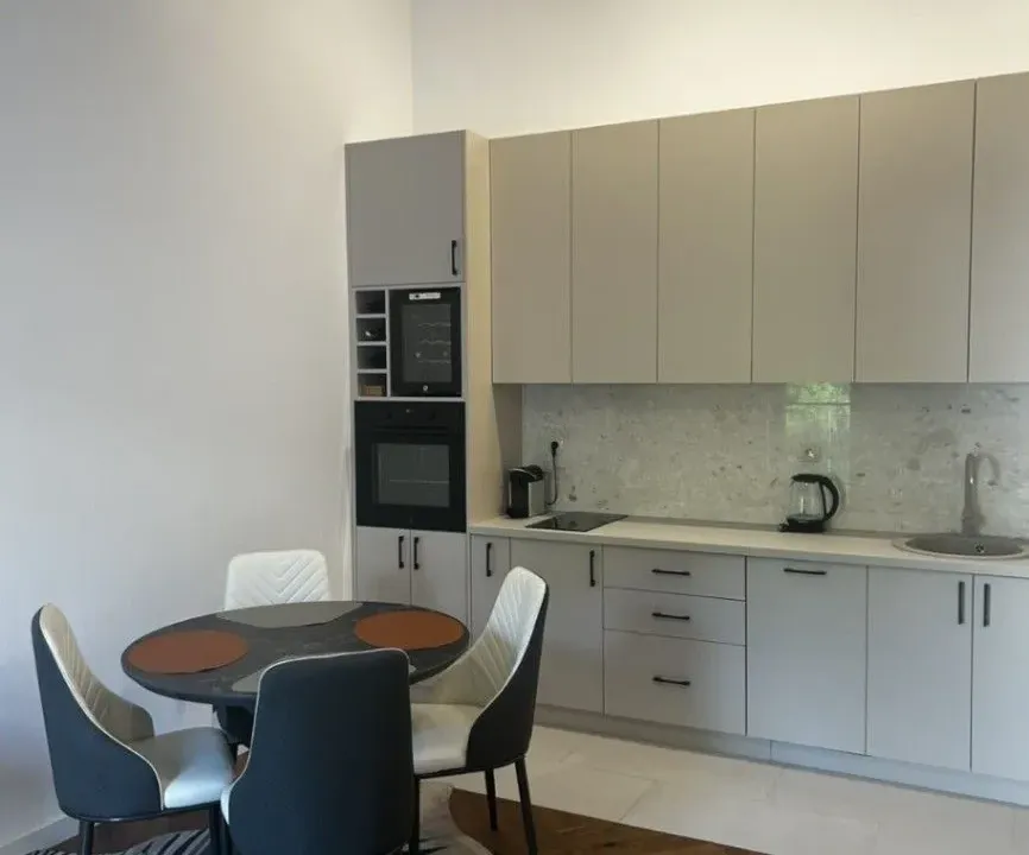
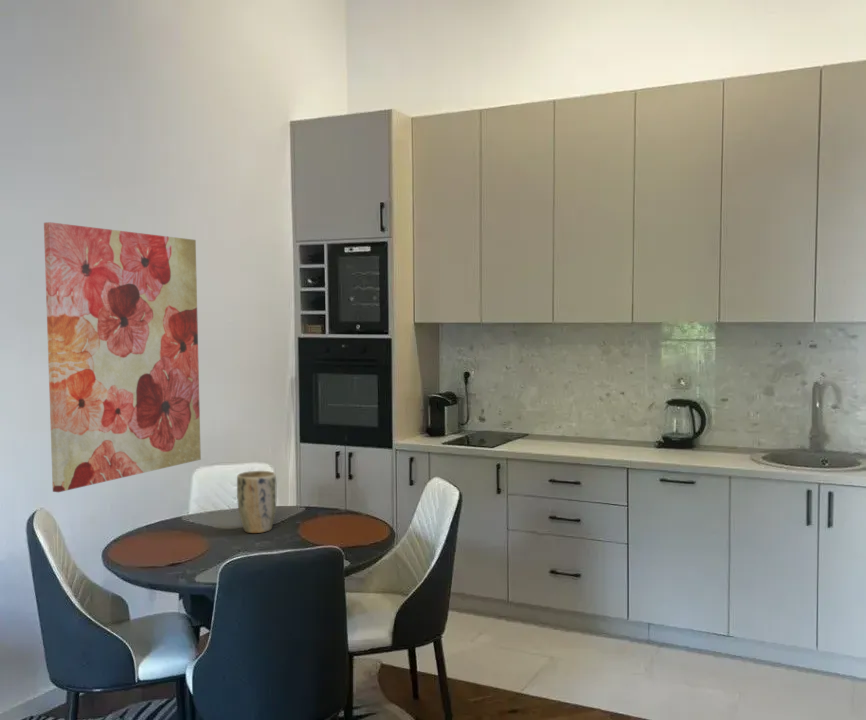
+ plant pot (256, 501)
+ wall art (130, 354)
